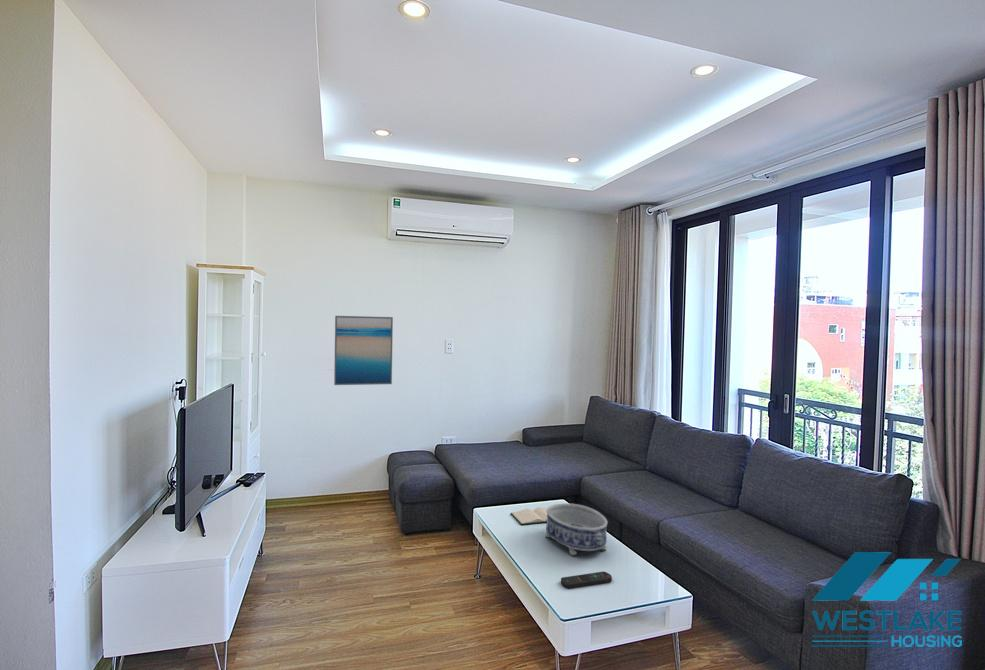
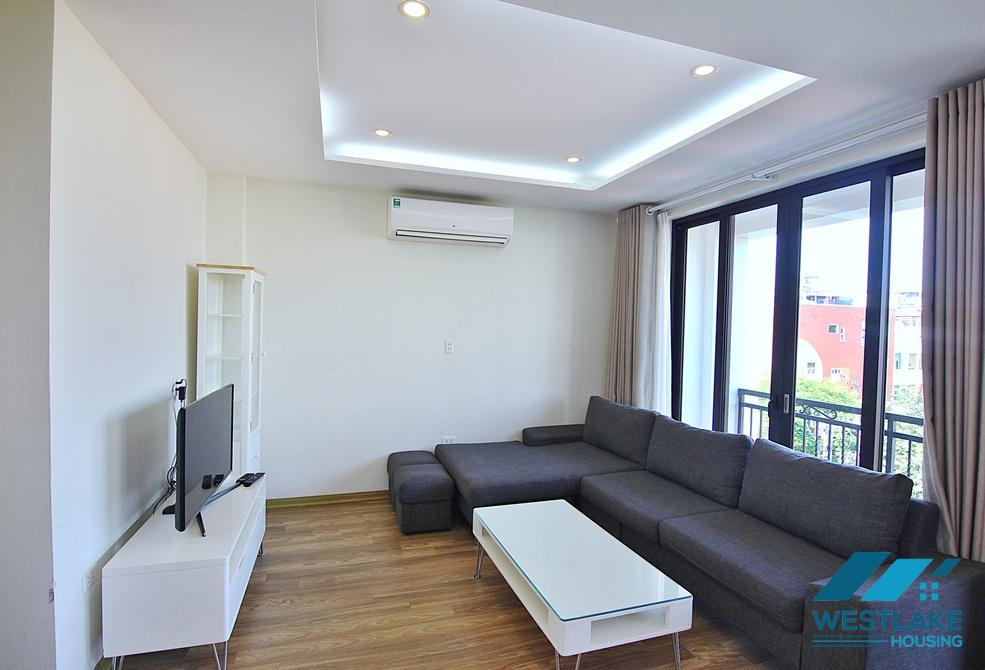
- wall art (363, 350)
- remote control (586, 579)
- decorative bowl (575, 528)
- hardback book (538, 515)
